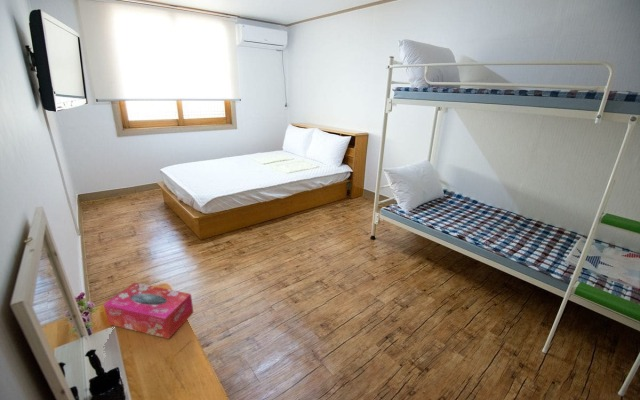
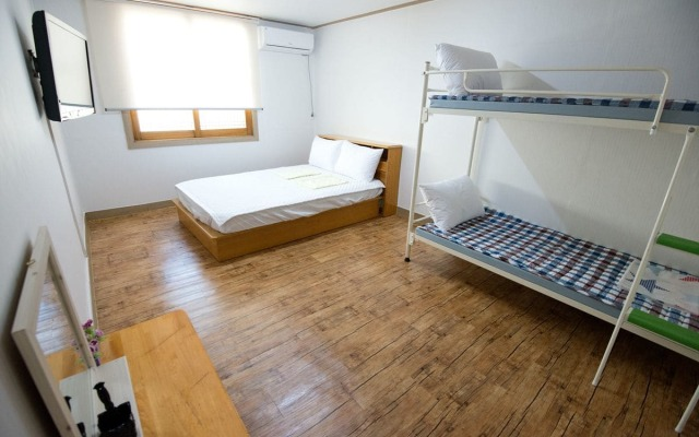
- tissue box (150, 308)
